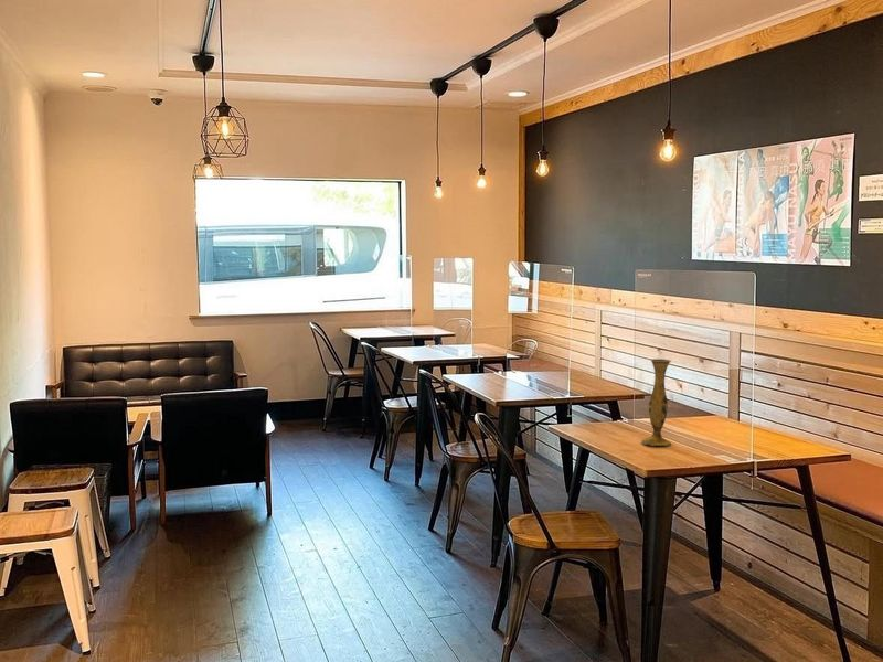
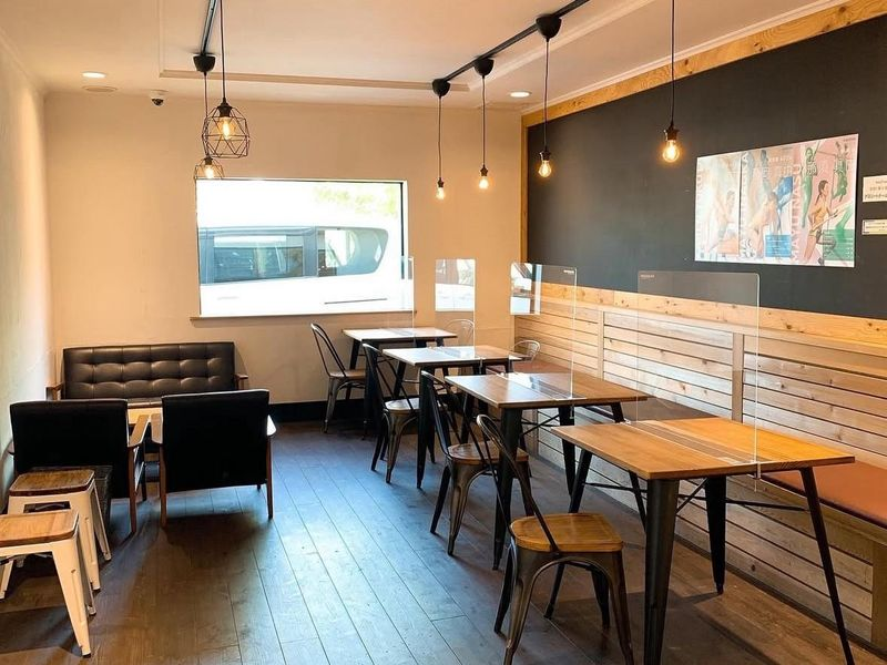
- vase (657, 402)
